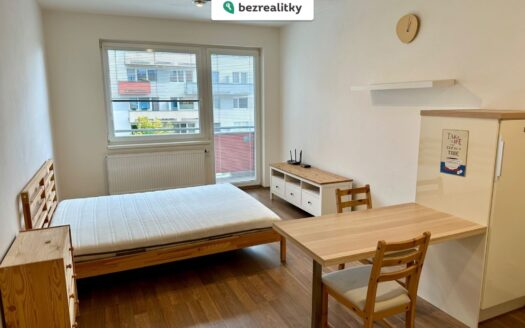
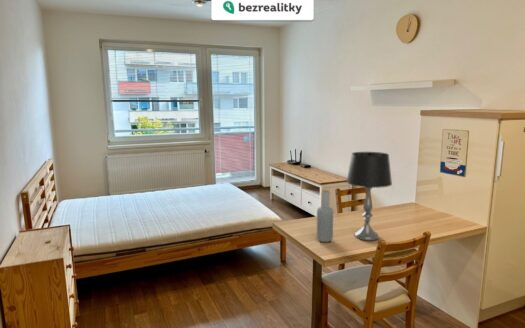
+ bottle (325, 215)
+ table lamp (368, 196)
